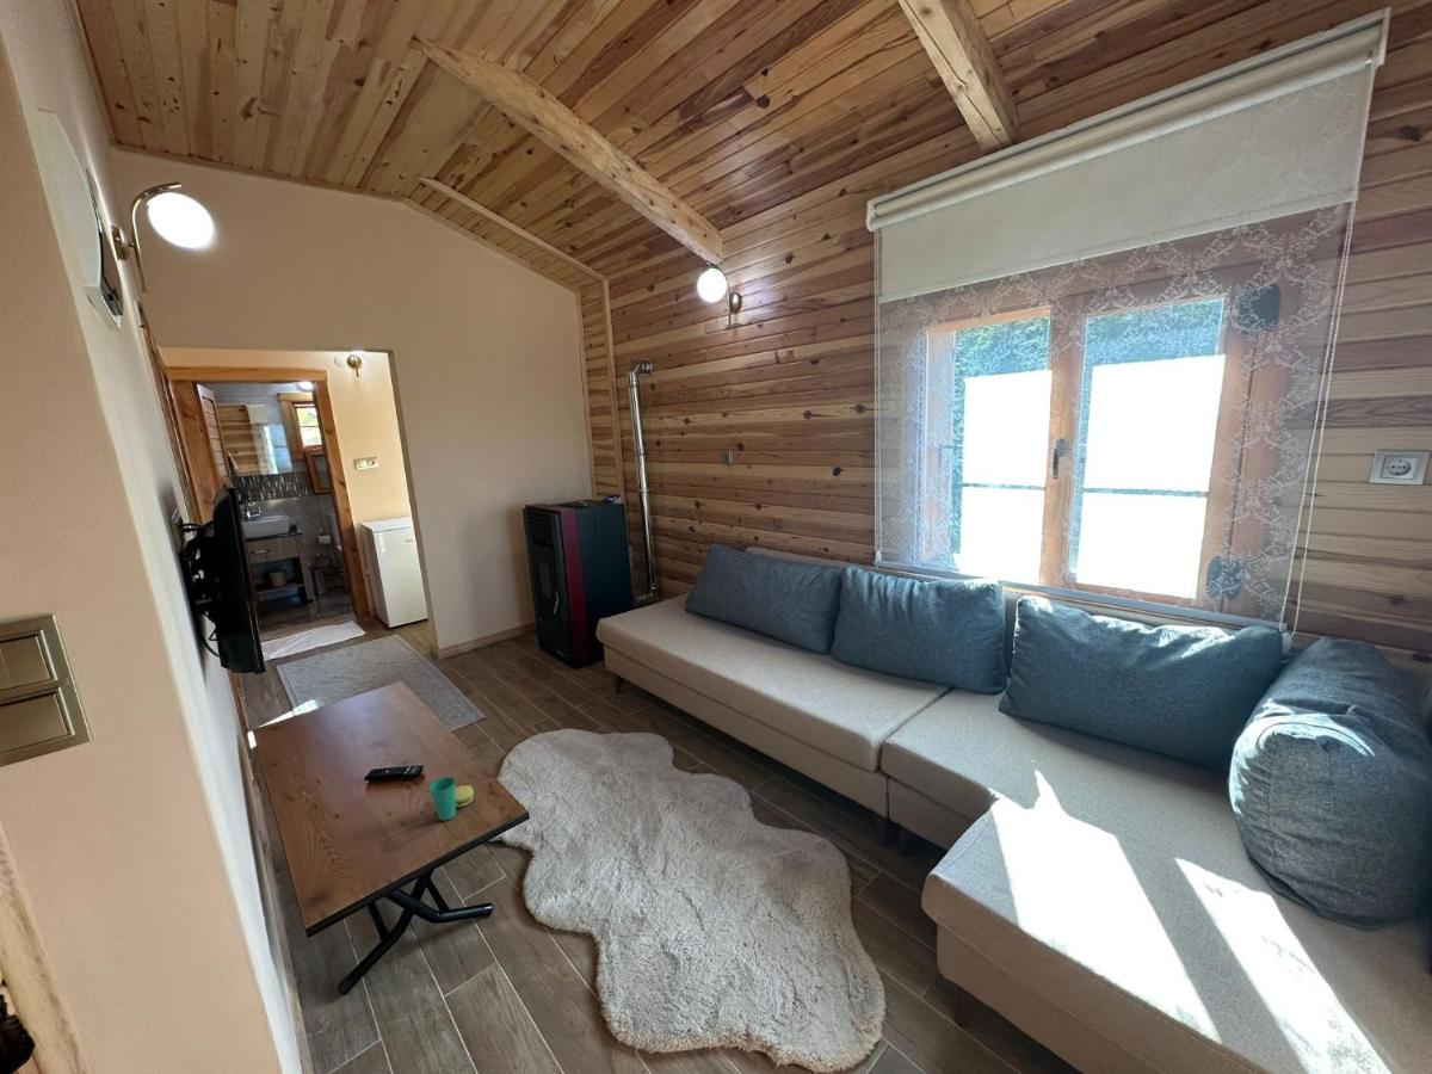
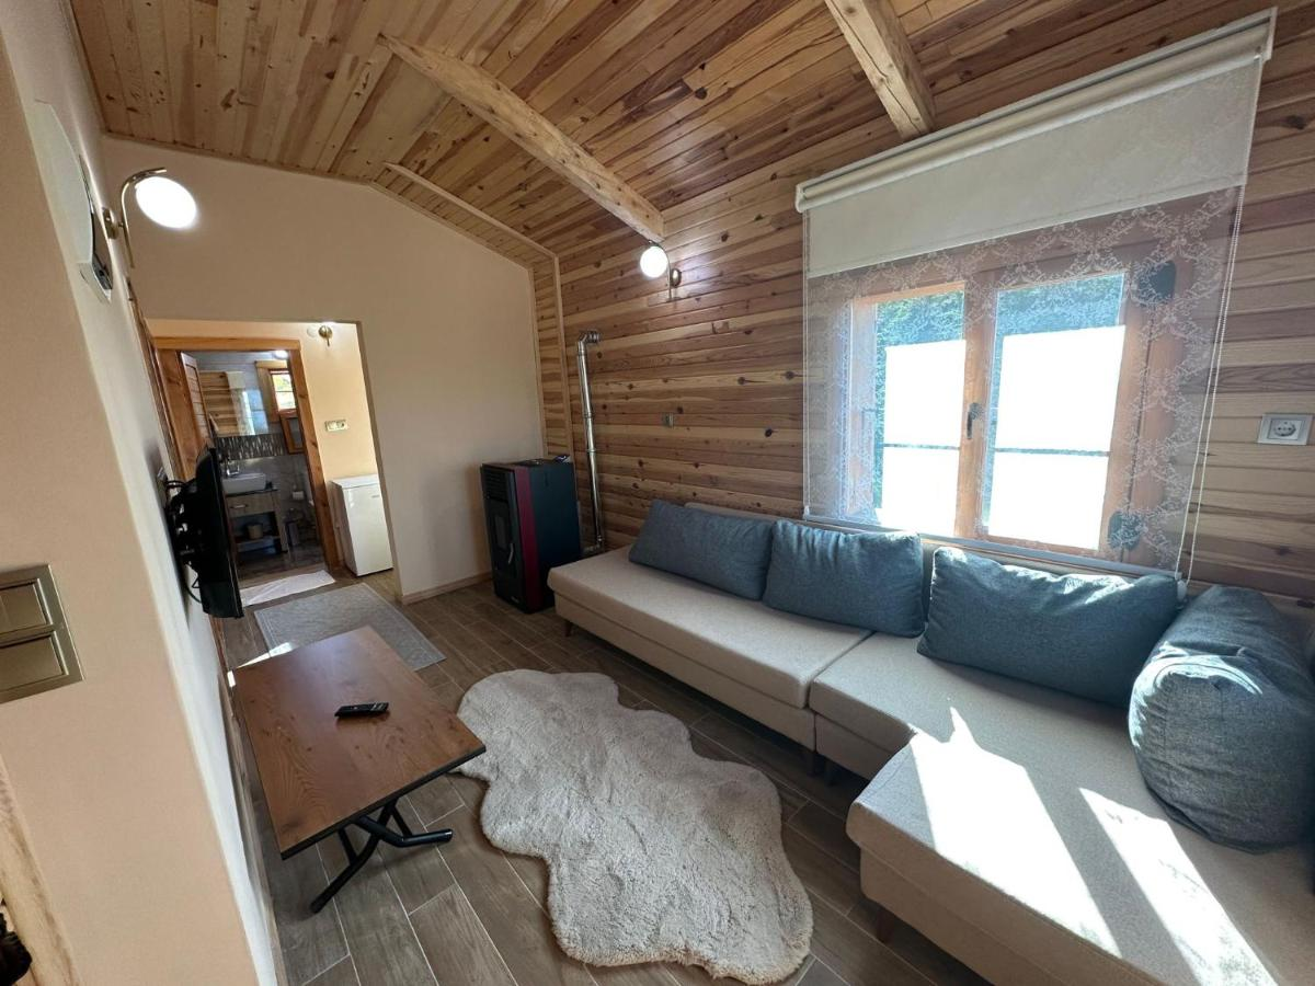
- cup (452, 792)
